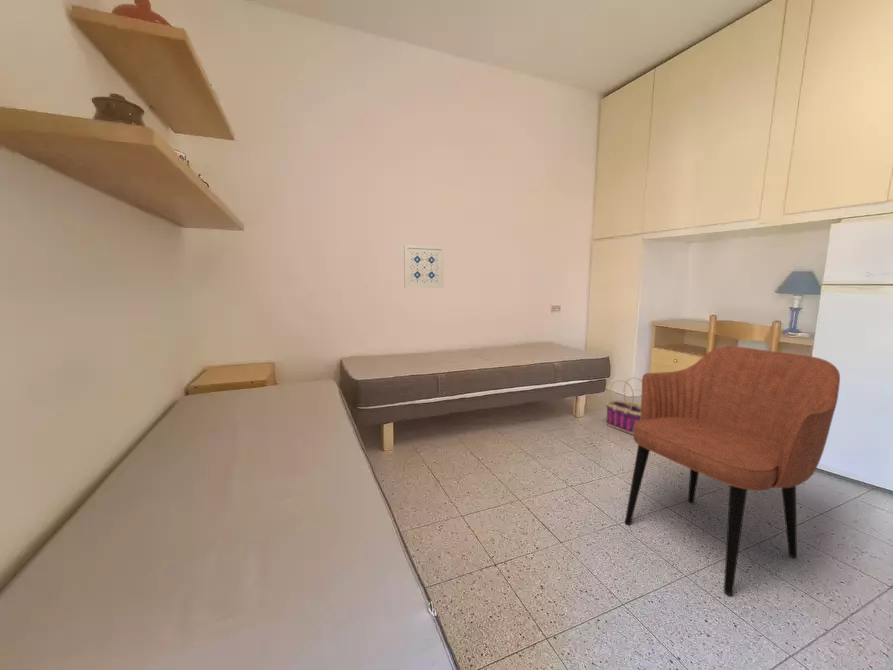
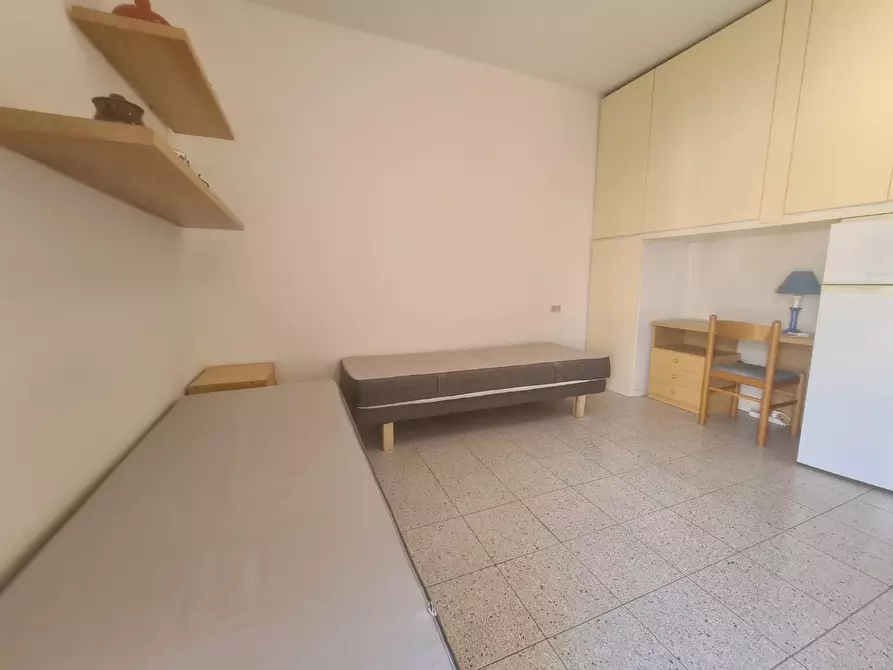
- wall art (424, 267)
- armchair (722, 448)
- basket (628, 403)
